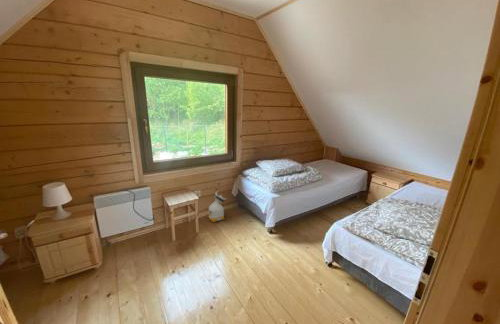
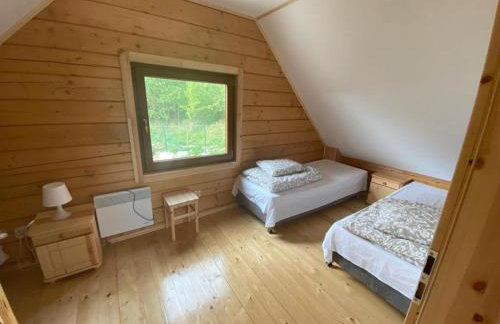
- bag (216, 205)
